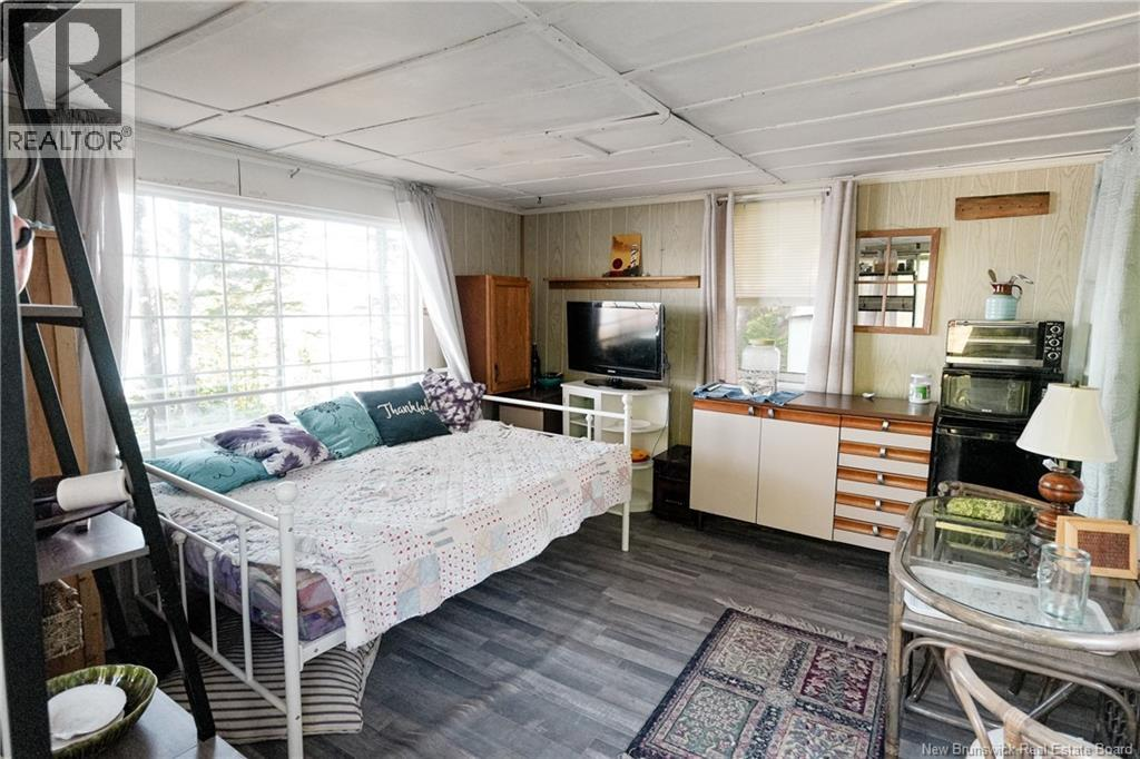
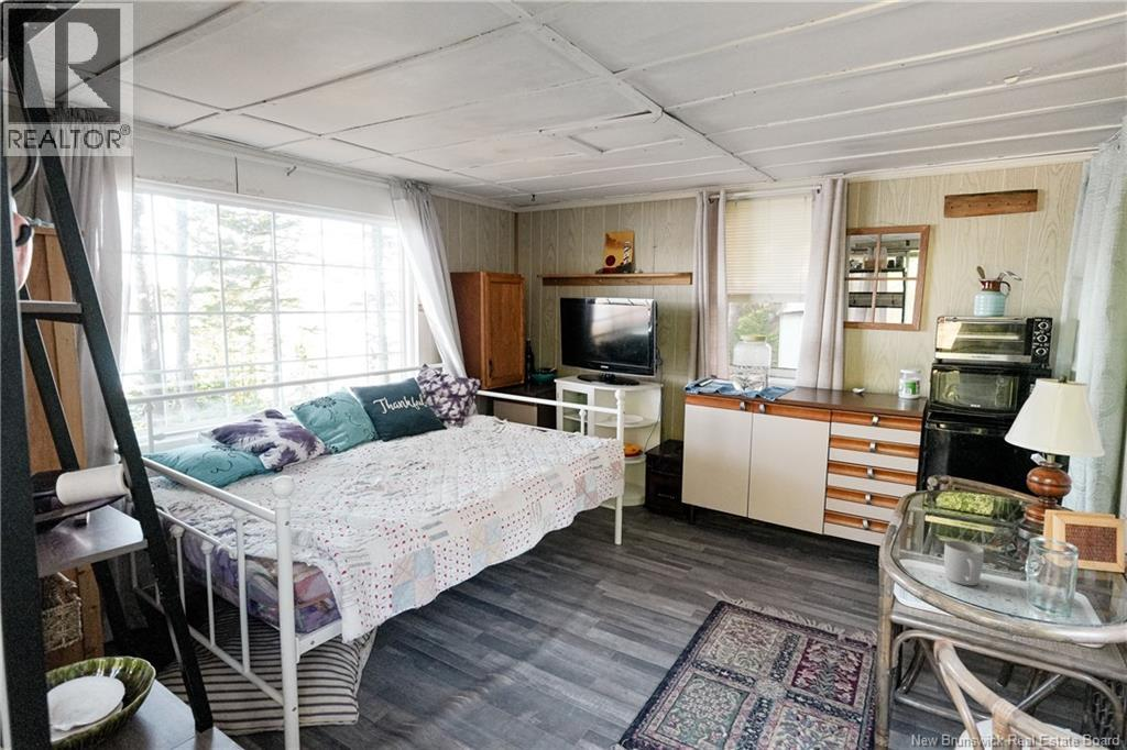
+ mug (964, 565)
